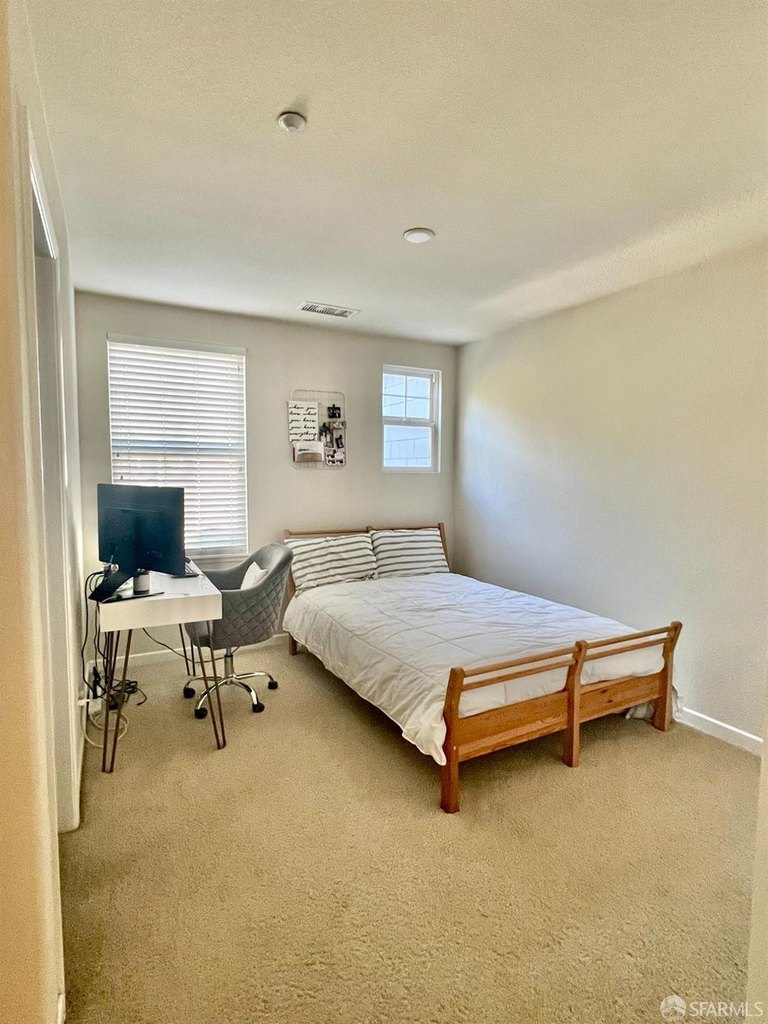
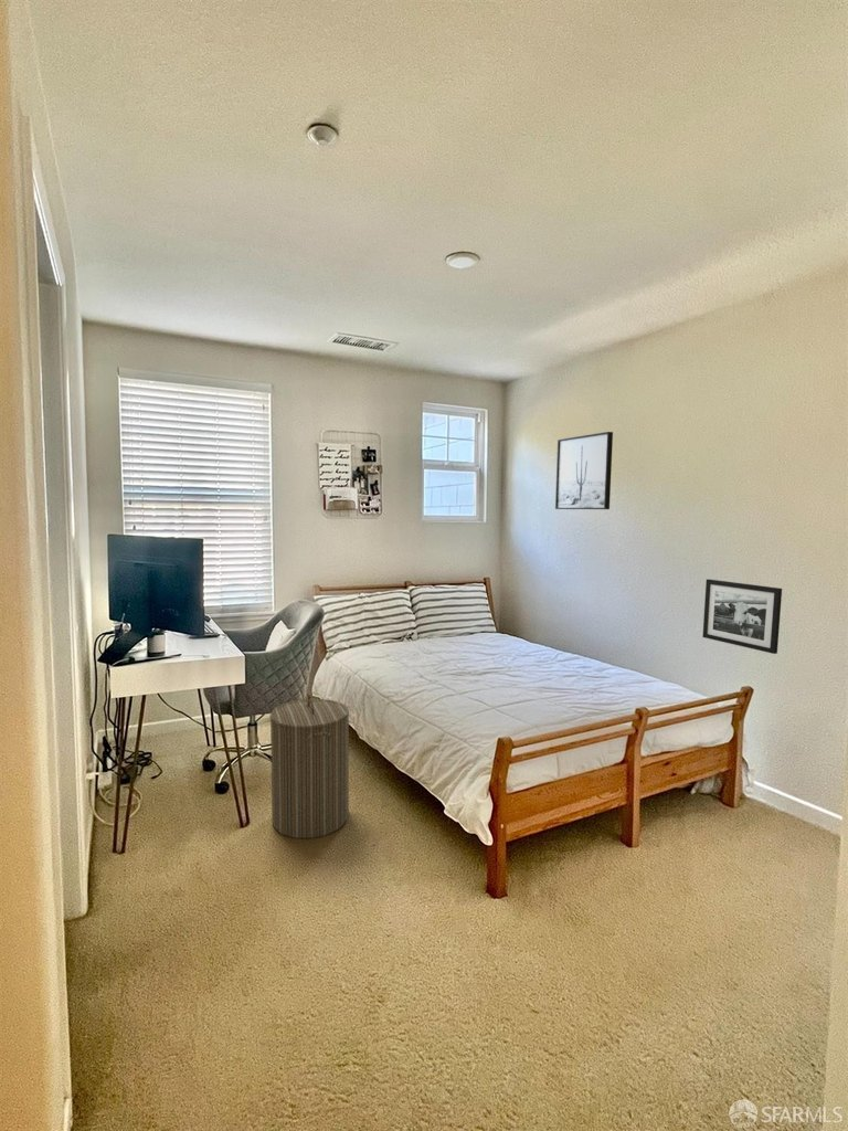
+ picture frame (740, 614)
+ wall art (582, 473)
+ laundry hamper (310, 757)
